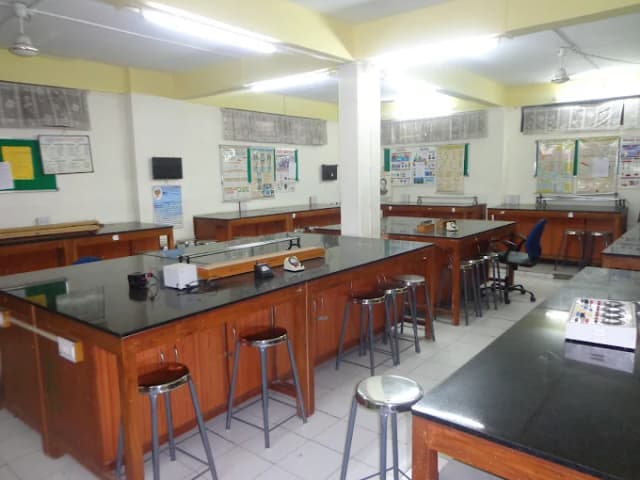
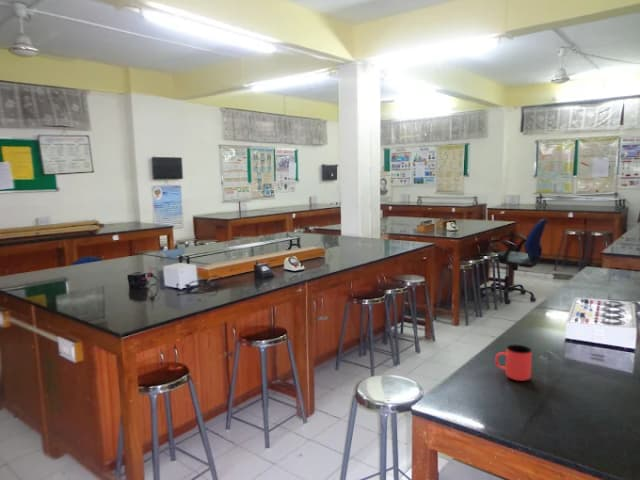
+ cup (513, 362)
